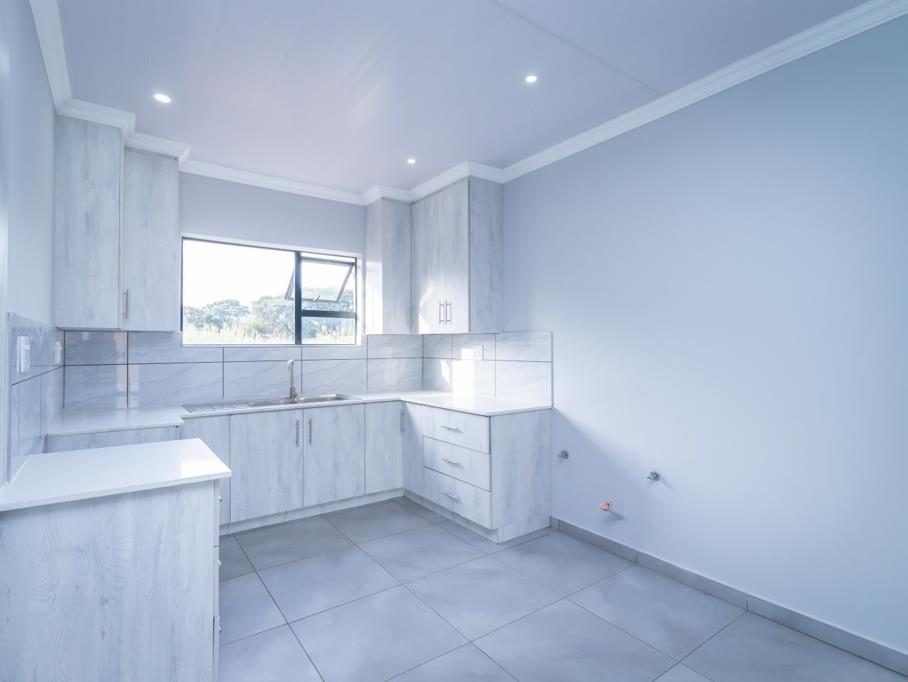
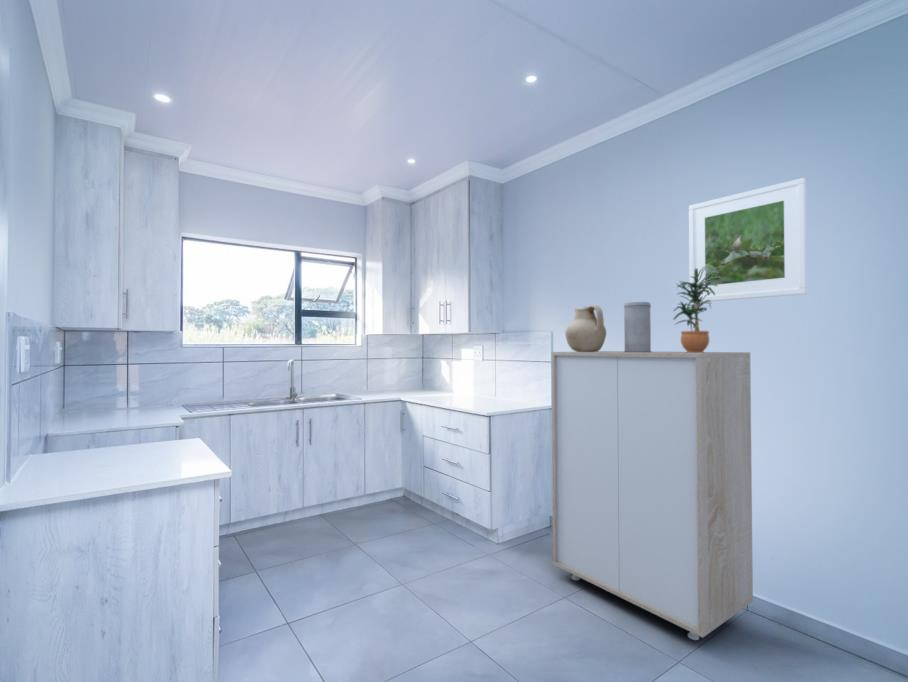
+ canister (637, 327)
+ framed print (742, 245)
+ ceramic pitcher (586, 328)
+ potted plant (696, 308)
+ storage cabinet (645, 472)
